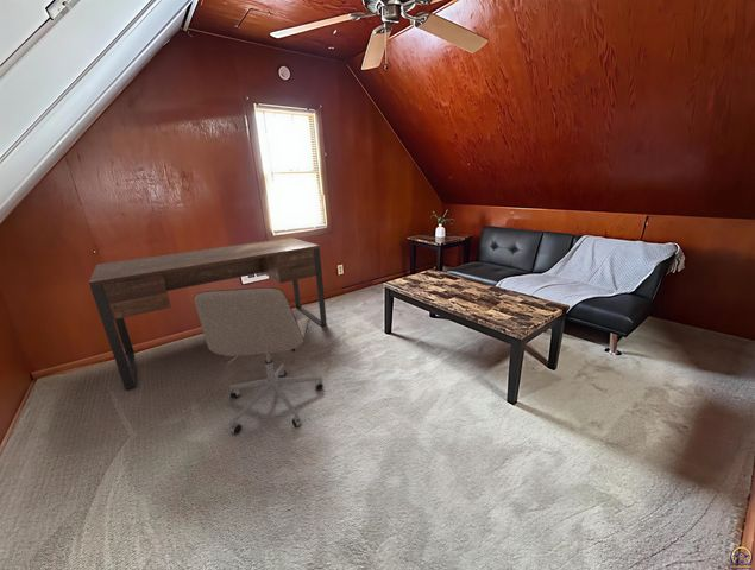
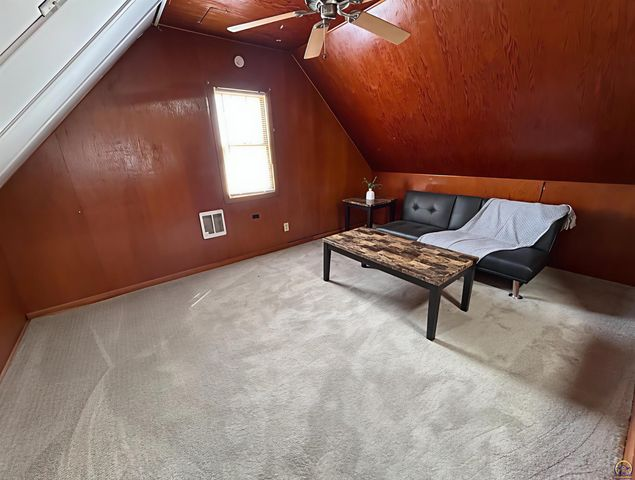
- office chair (264, 341)
- desk (219, 280)
